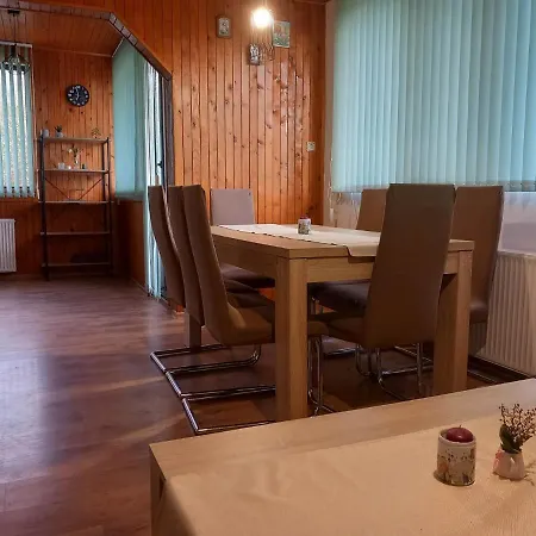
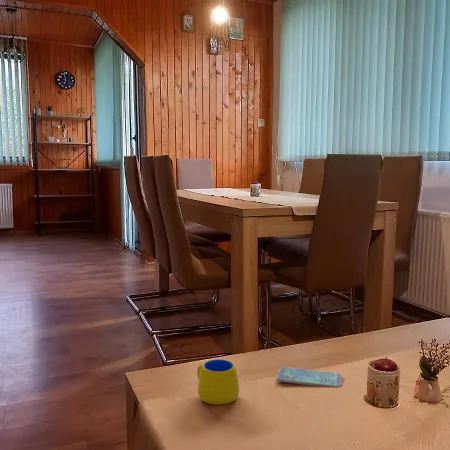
+ smartphone (309, 377)
+ mug (214, 379)
